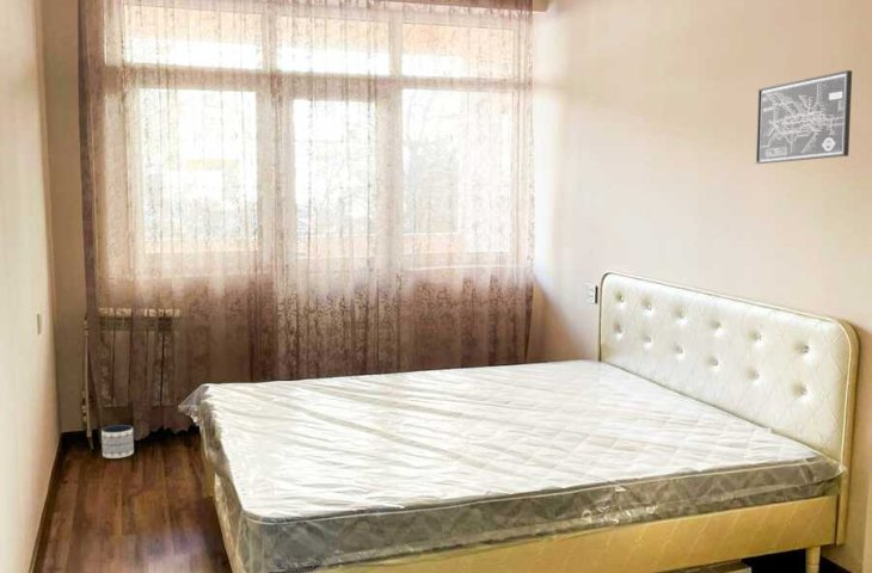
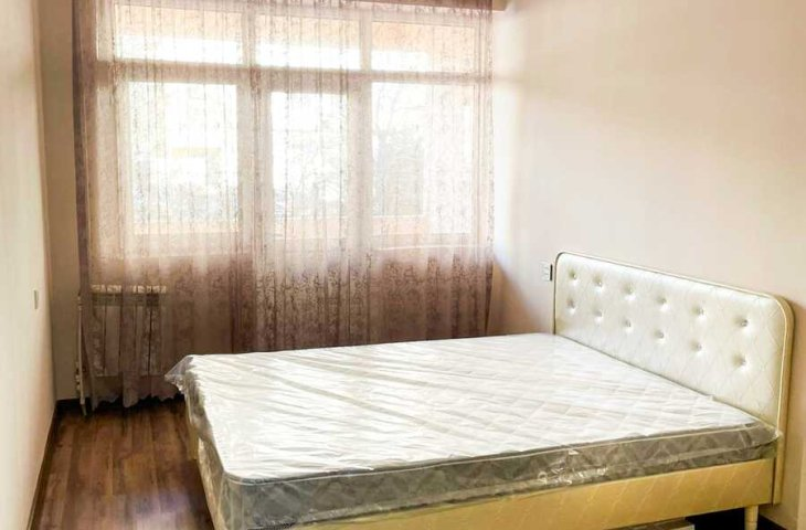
- wall art (800, 119)
- planter (117, 442)
